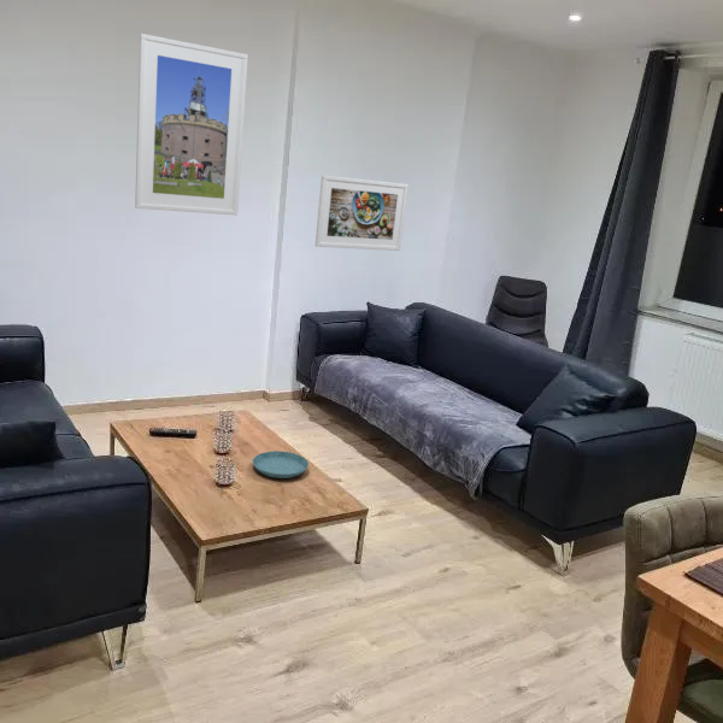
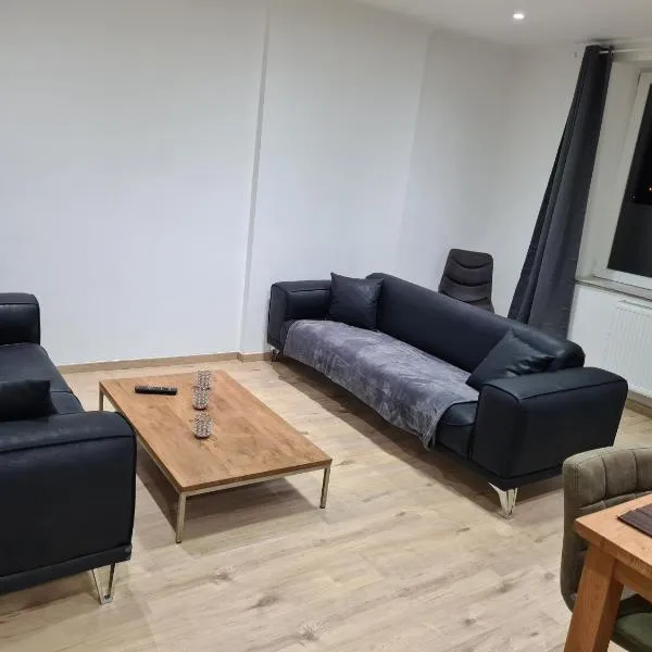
- saucer (280, 465)
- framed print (363, 214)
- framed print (192, 130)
